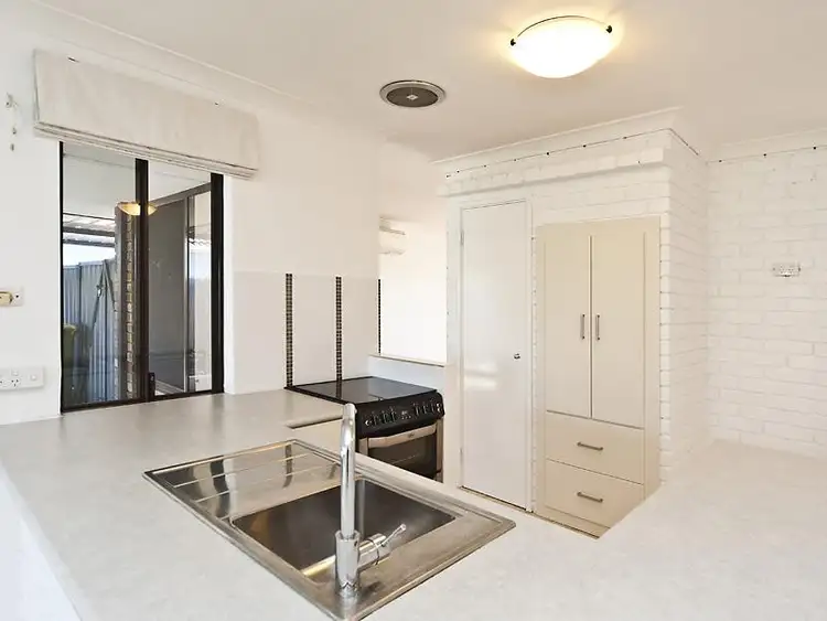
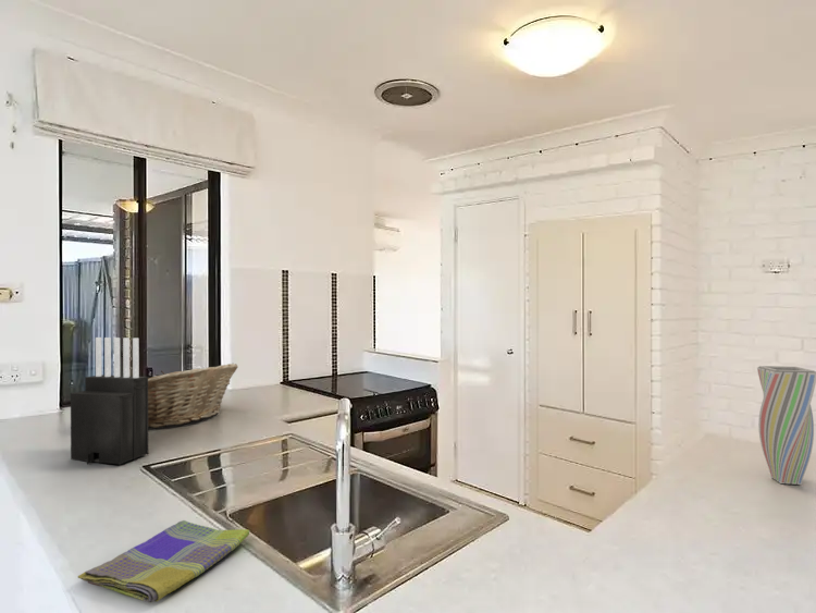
+ vase (786, 424)
+ dish towel (171, 554)
+ fruit basket (175, 391)
+ knife block (107, 397)
